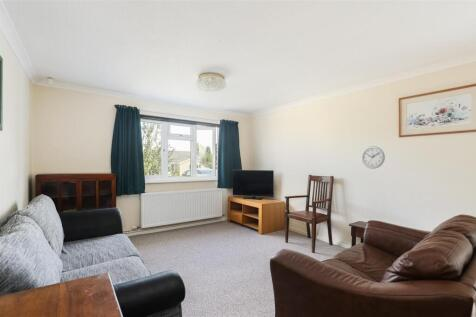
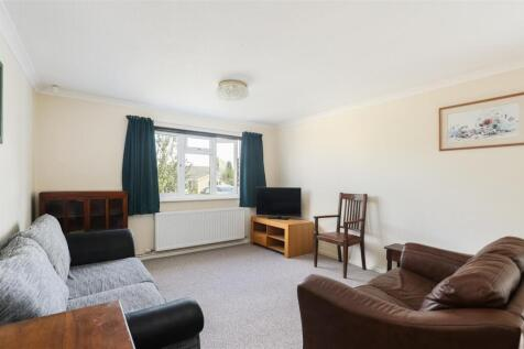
- wall clock (372, 157)
